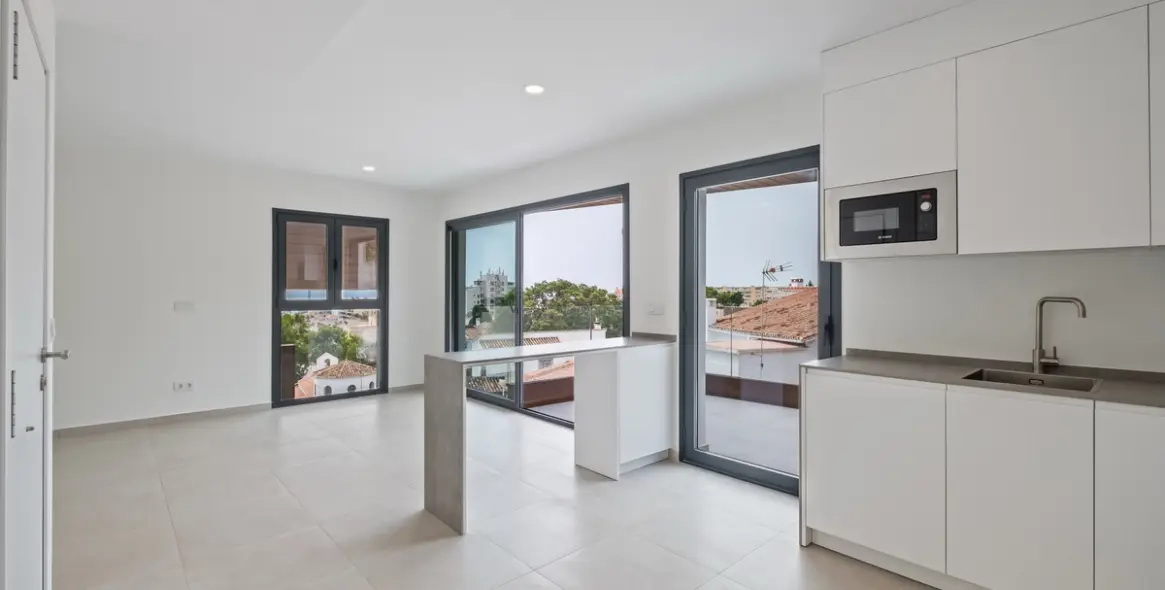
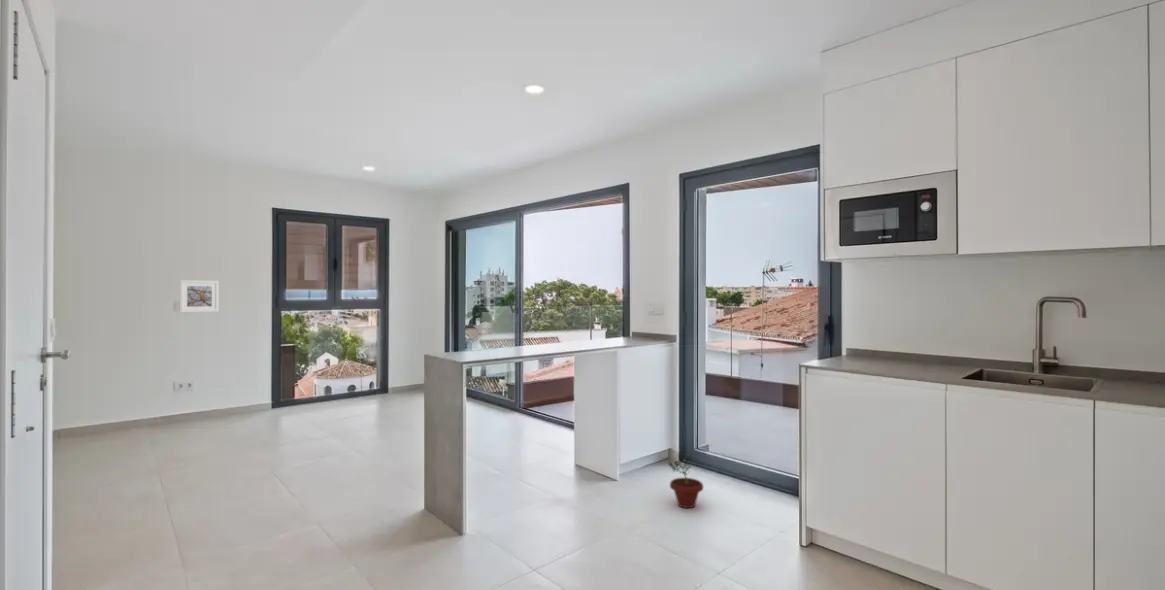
+ potted plant (685, 479)
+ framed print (199, 296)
